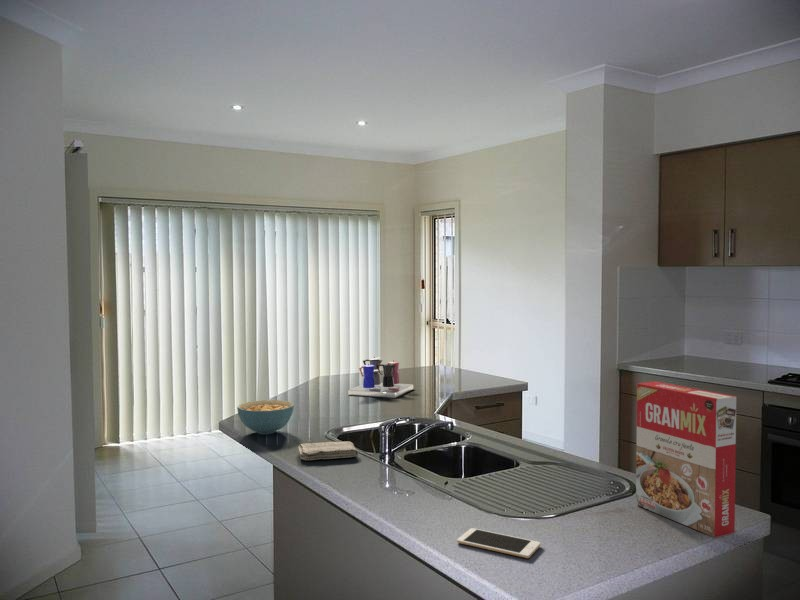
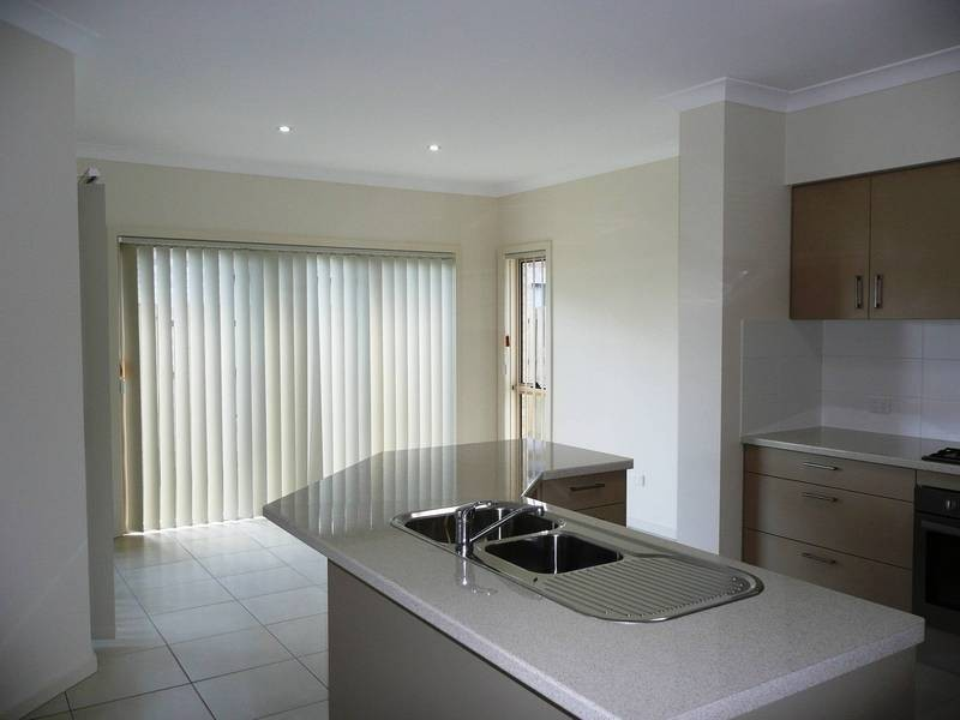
- coffee maker (381, 374)
- cereal bowl (266, 418)
- washcloth (327, 449)
- cereal box (683, 453)
- cell phone (498, 542)
